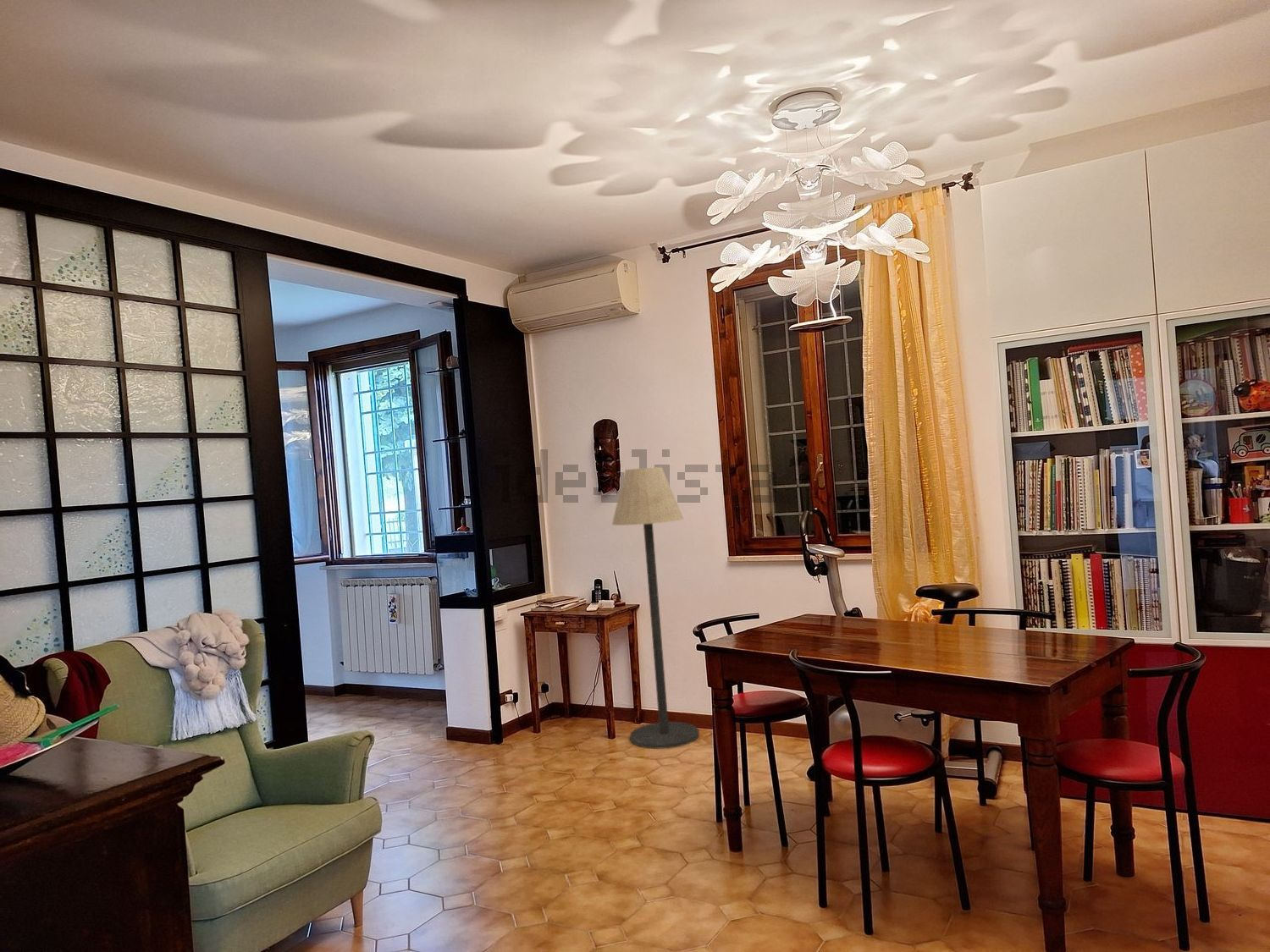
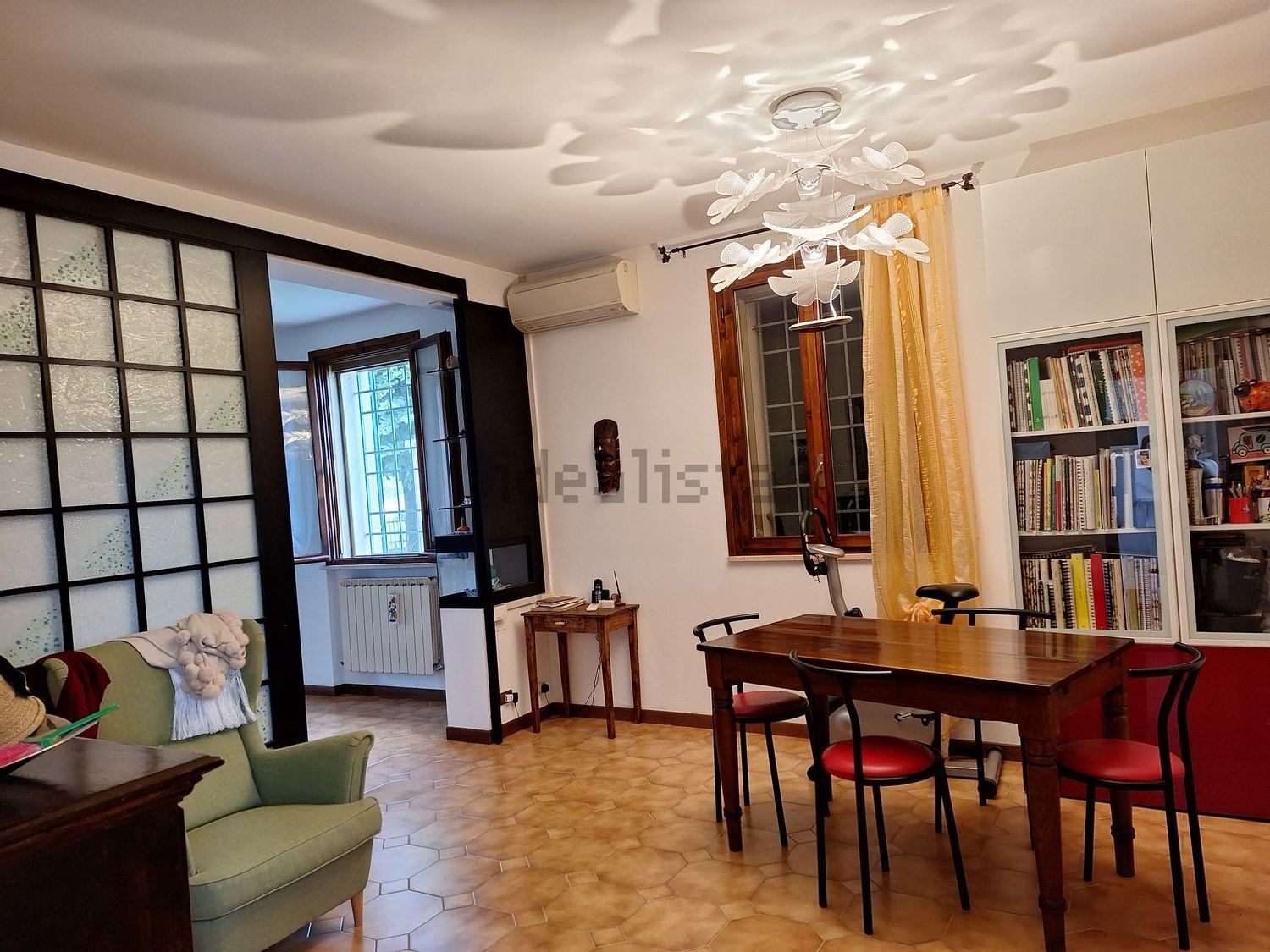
- floor lamp (654, 603)
